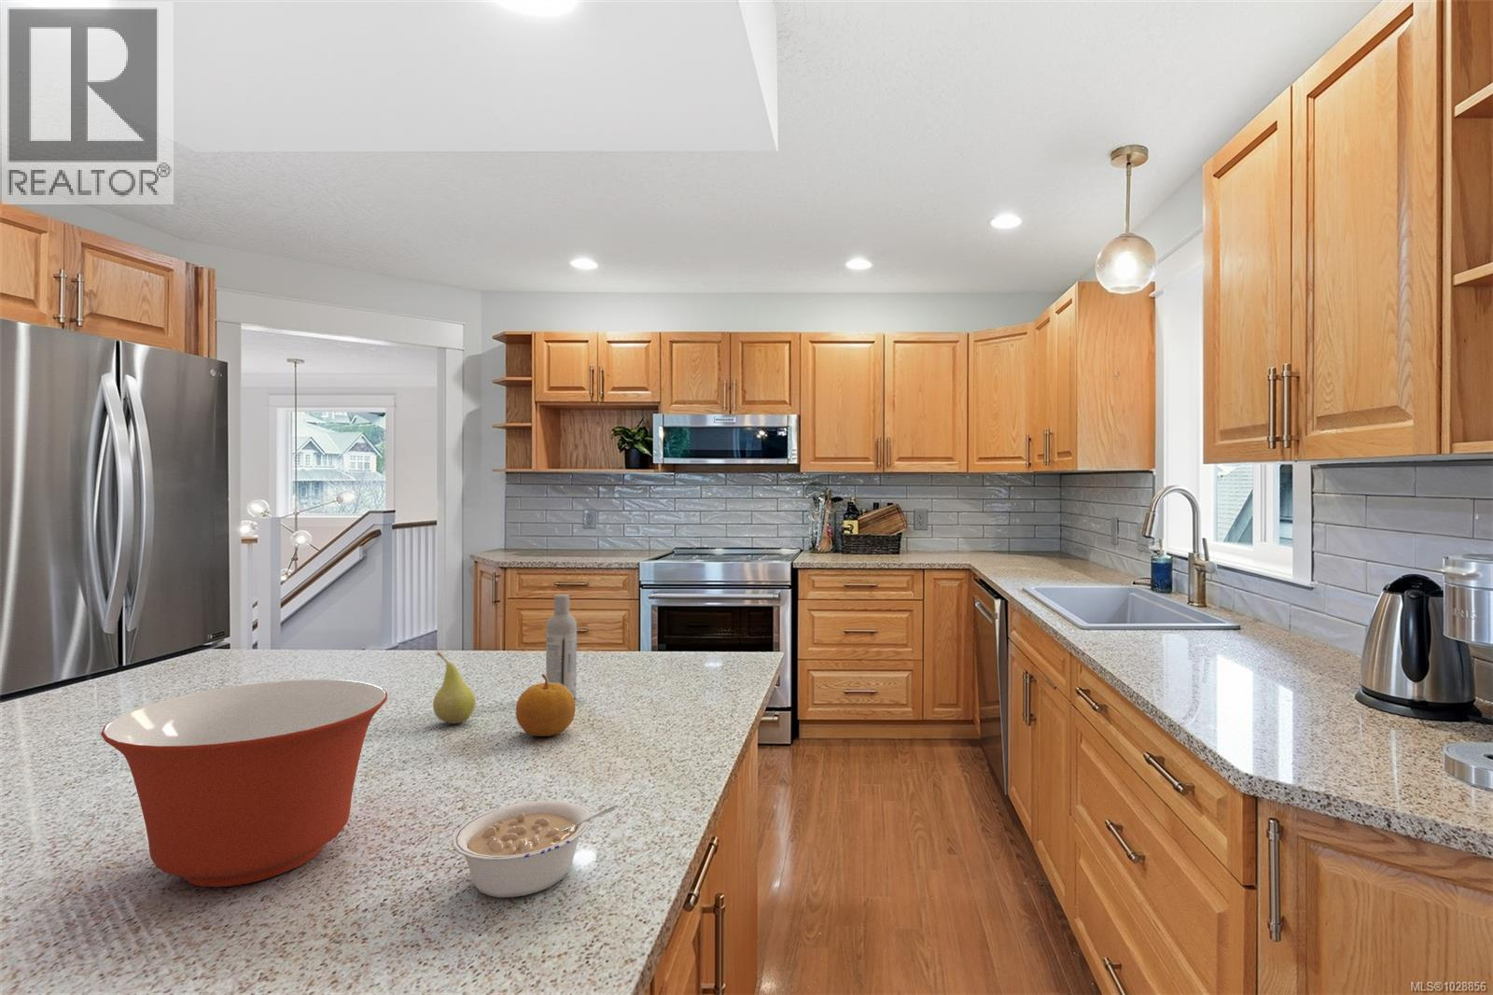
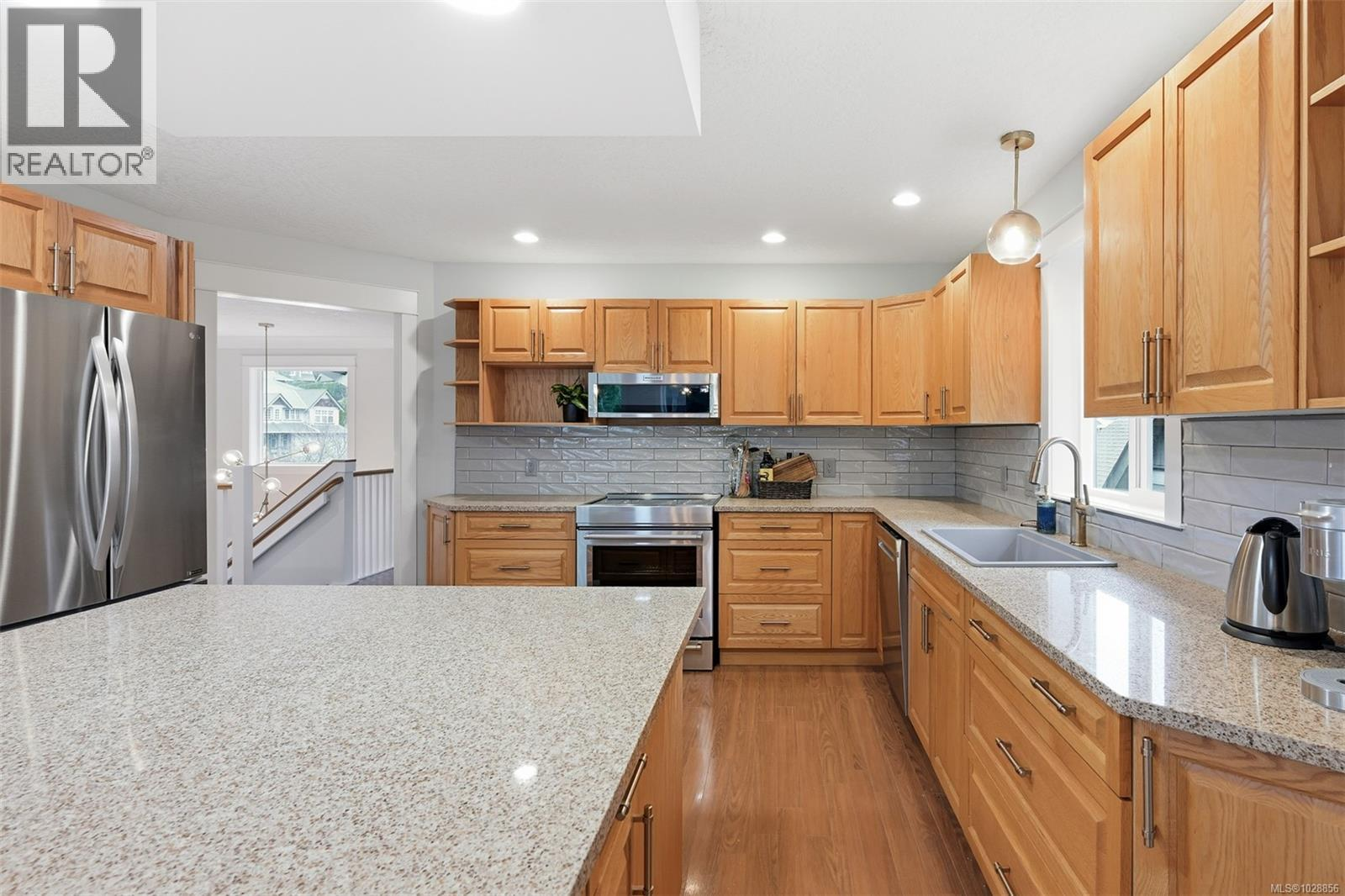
- fruit (545, 703)
- fruit (452, 687)
- mixing bowl (256, 782)
- legume (528, 843)
- bottle (561, 646)
